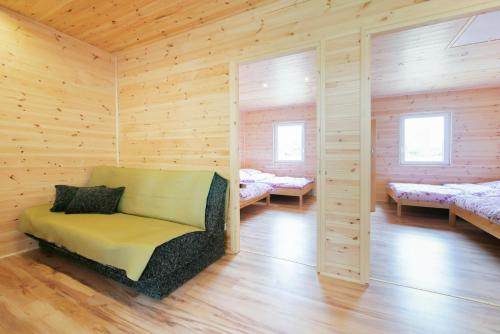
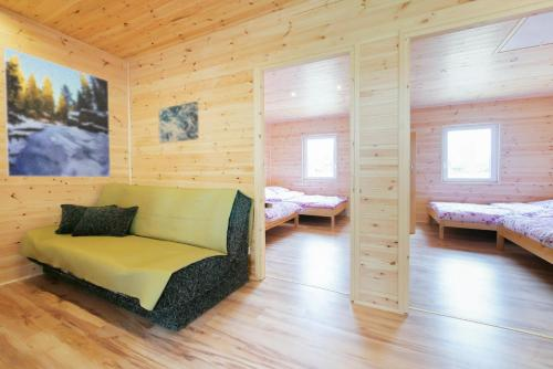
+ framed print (64, 122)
+ wall art (177, 123)
